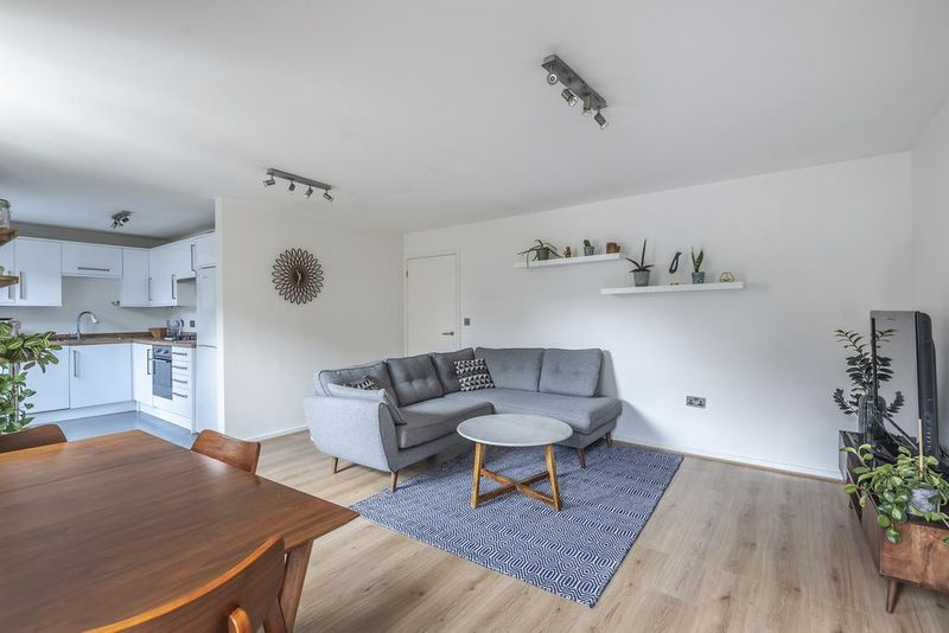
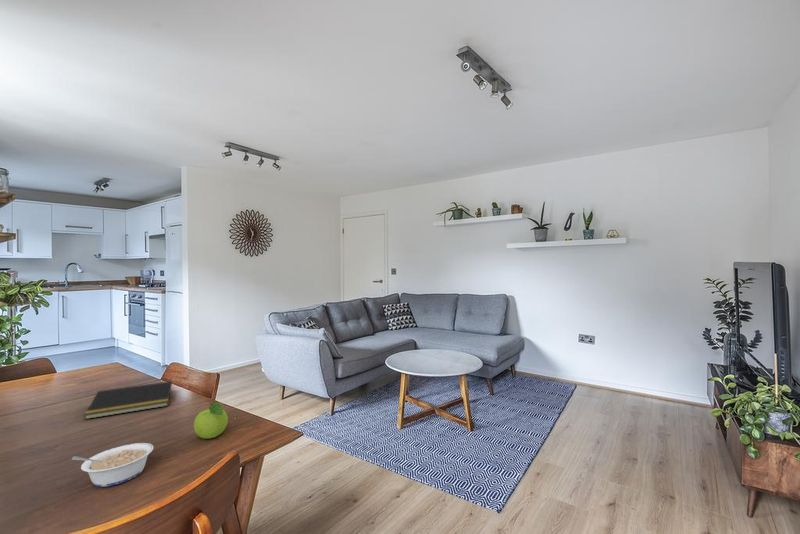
+ notepad (132, 398)
+ legume (116, 464)
+ fruit (213, 420)
